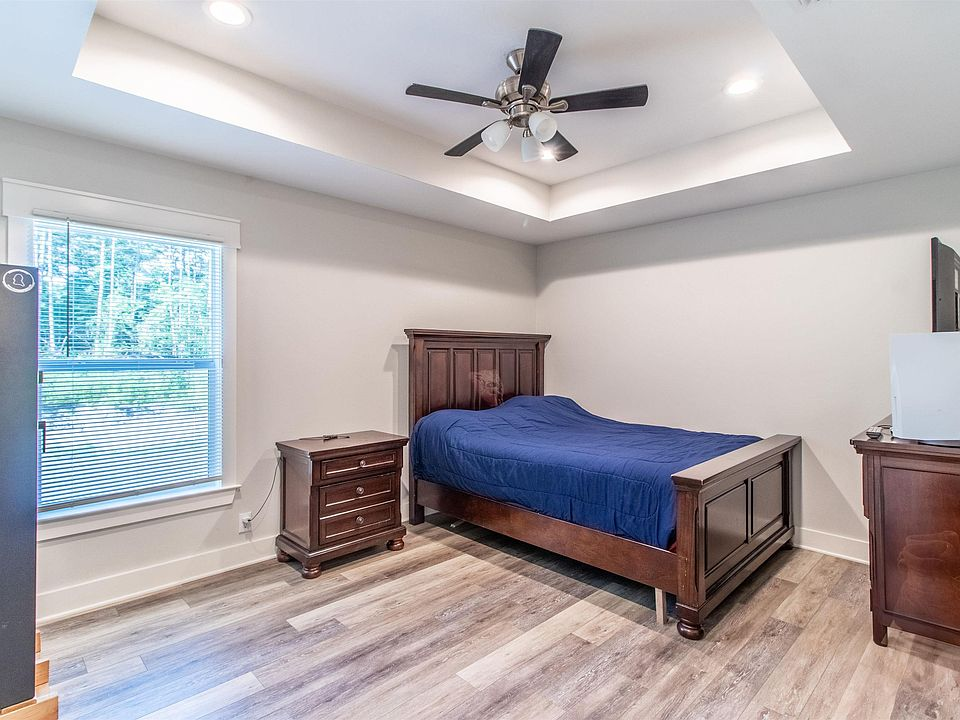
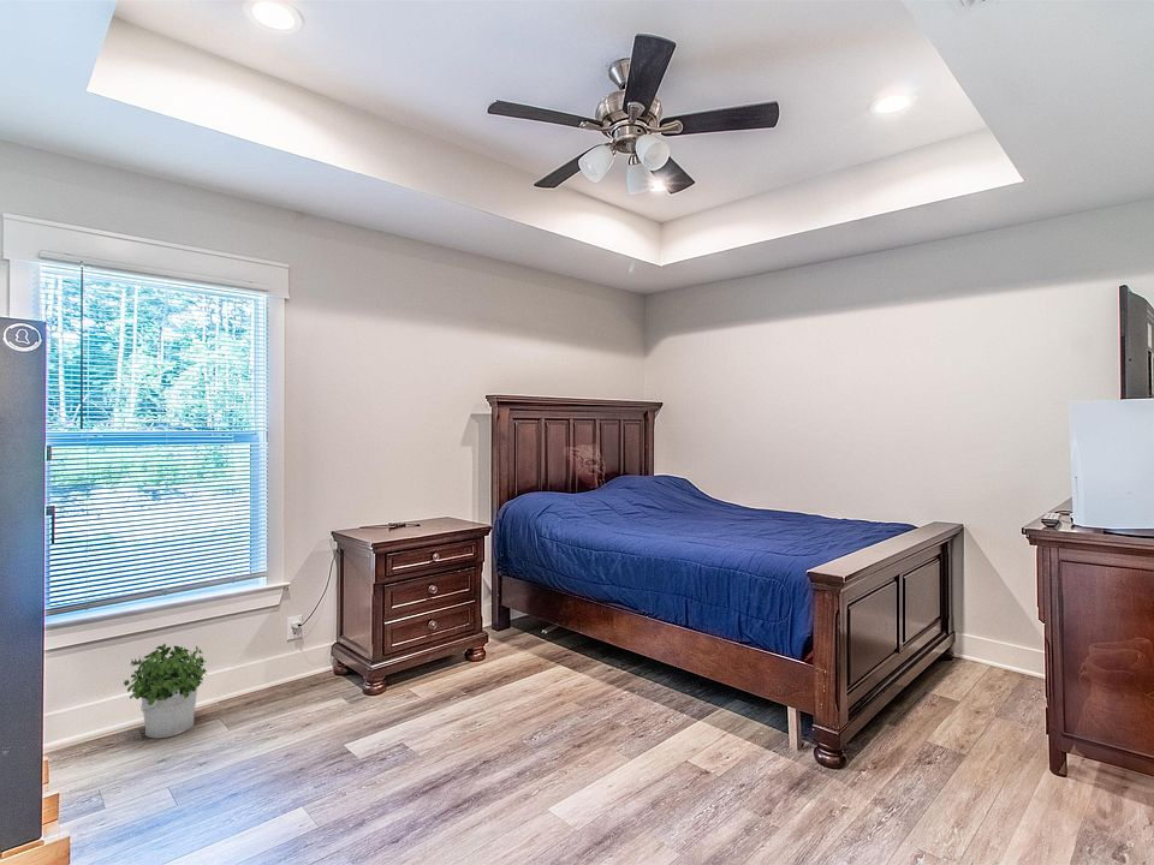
+ potted plant (166, 688)
